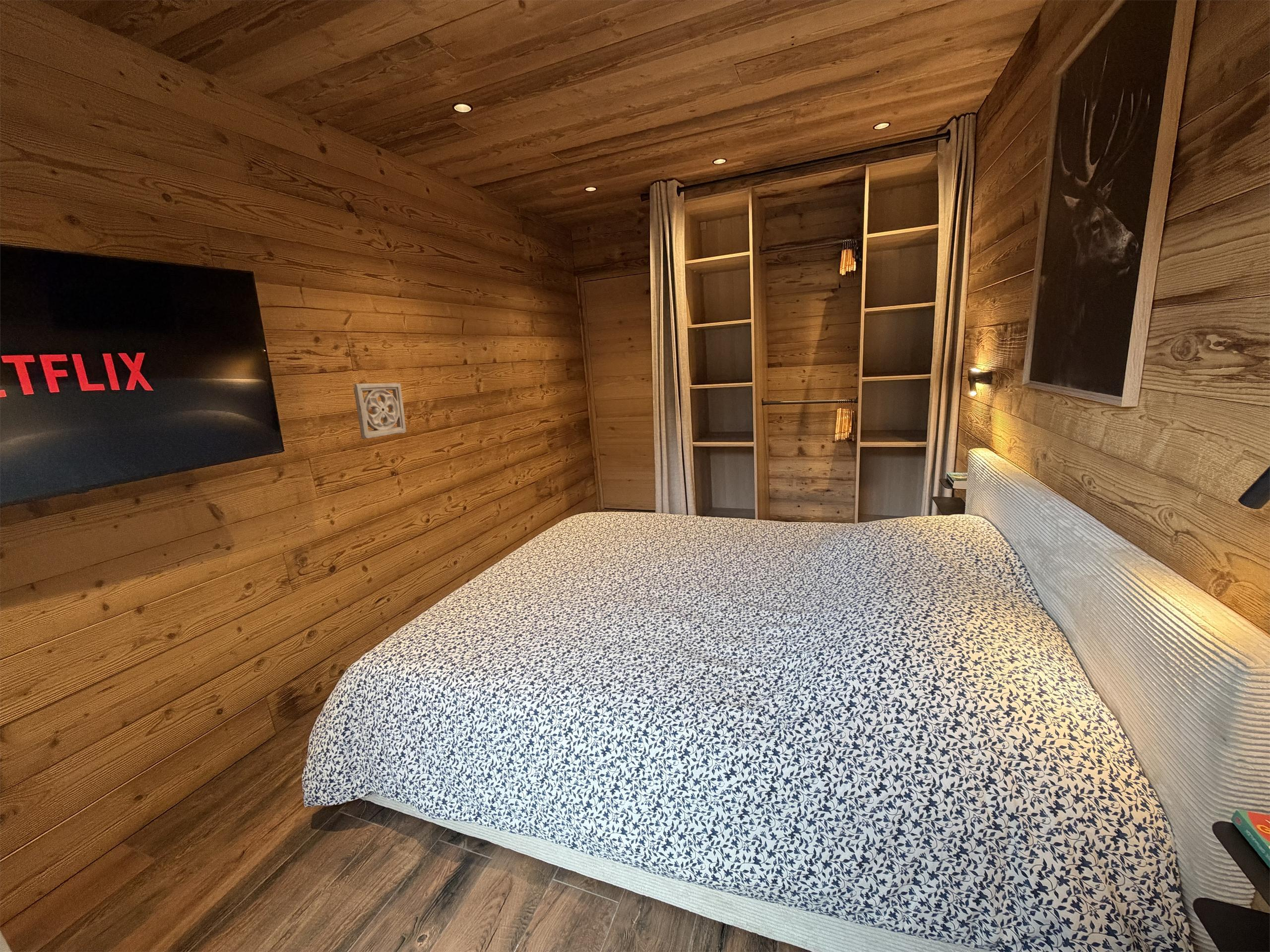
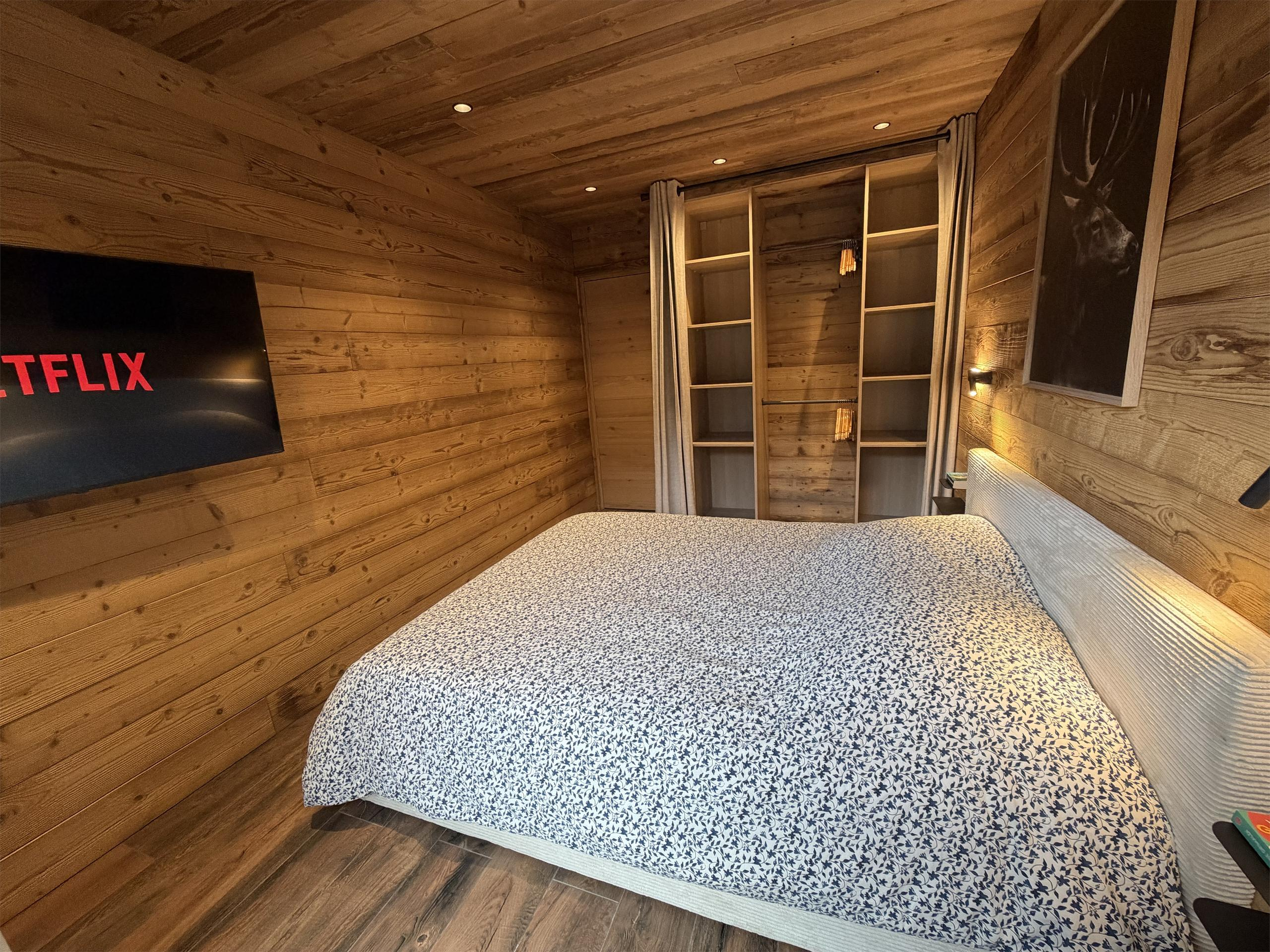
- wall ornament (381, 410)
